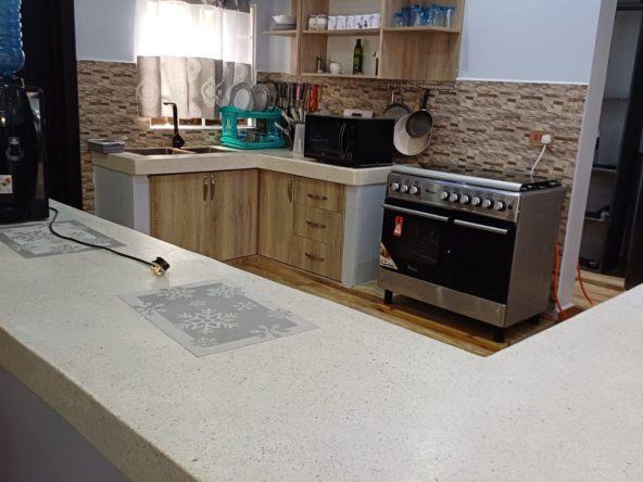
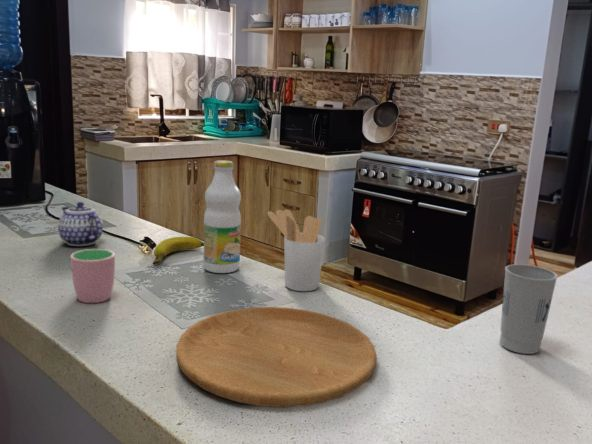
+ cutting board (276, 350)
+ cup (525, 309)
+ banana (173, 247)
+ utensil holder (295, 247)
+ bottle (222, 216)
+ cup (89, 274)
+ teapot (80, 222)
